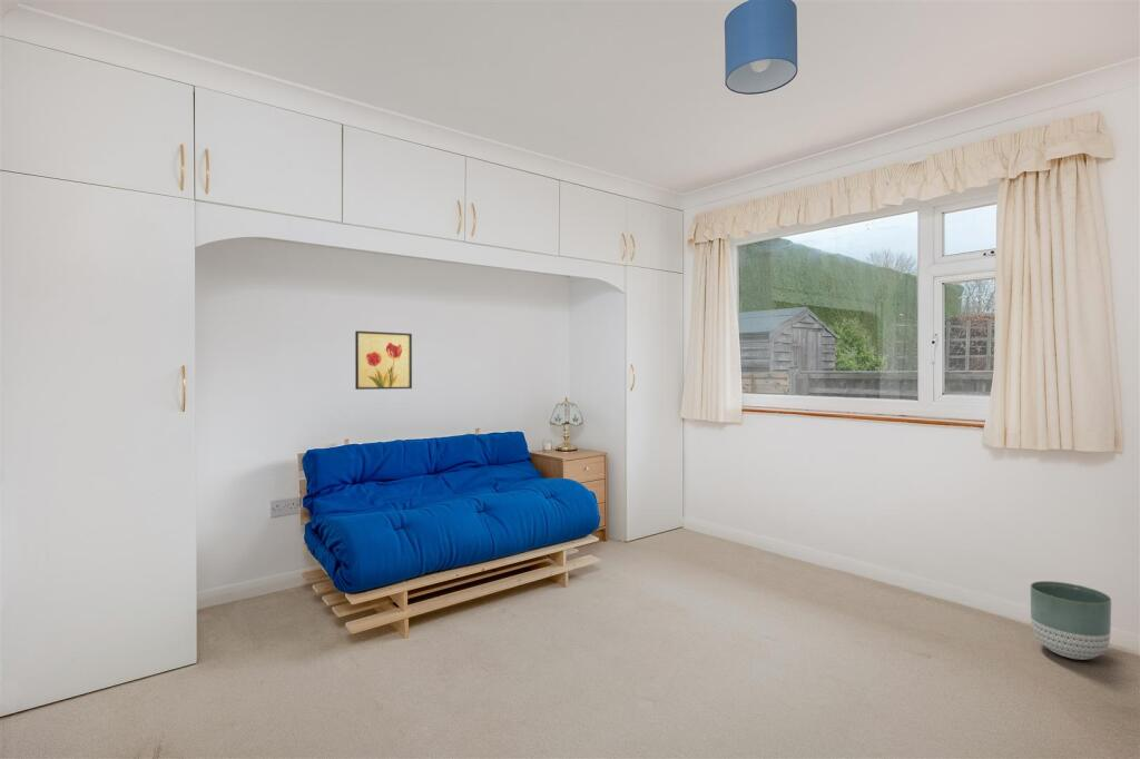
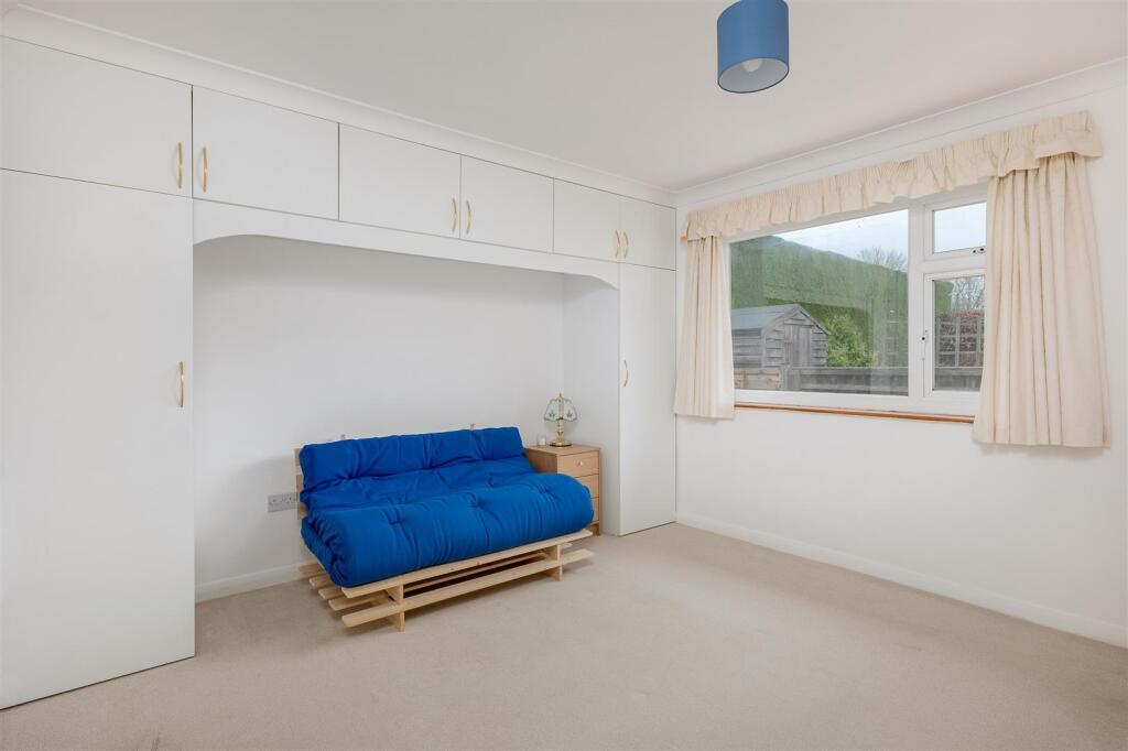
- wall art (383, 361)
- planter (1069, 622)
